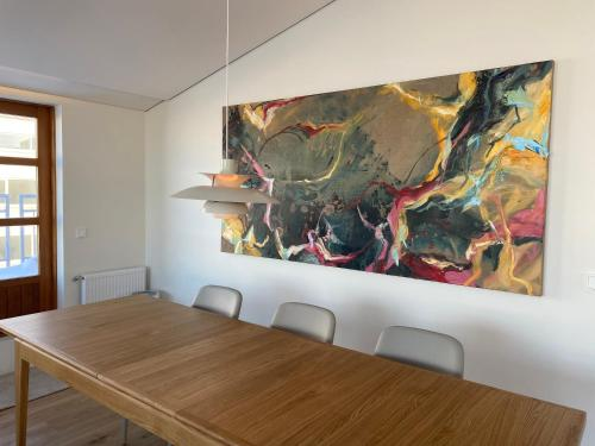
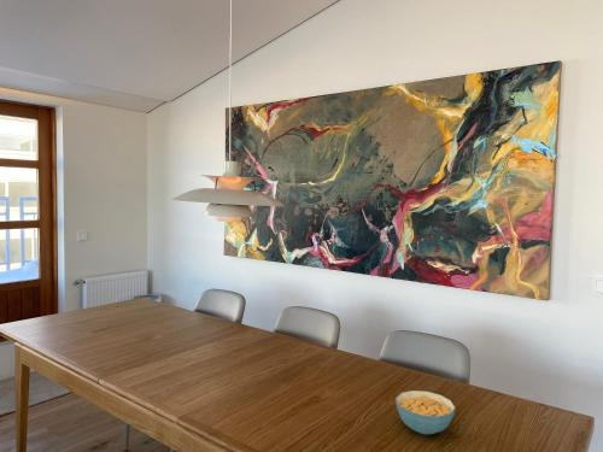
+ cereal bowl (423, 416)
